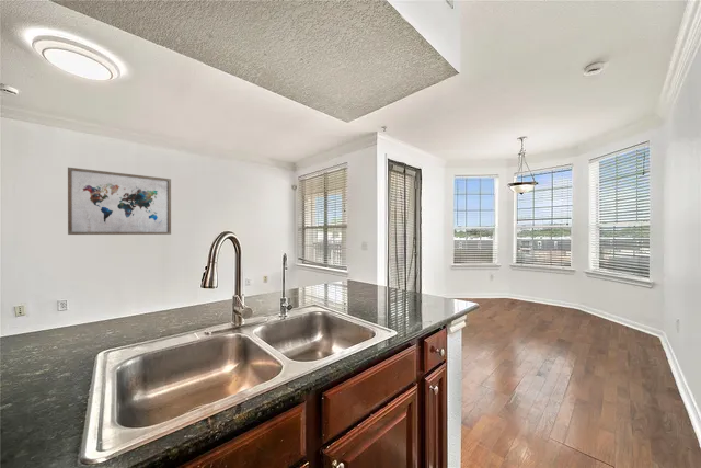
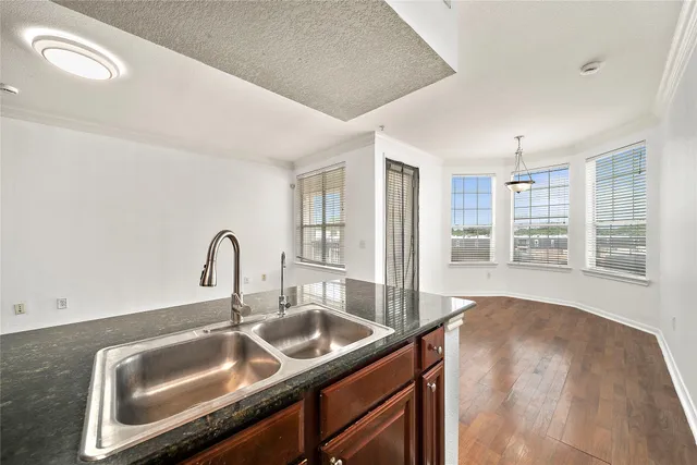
- wall art (124, 204)
